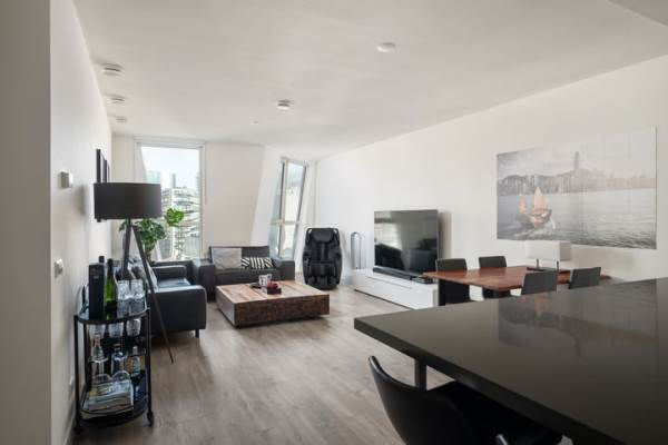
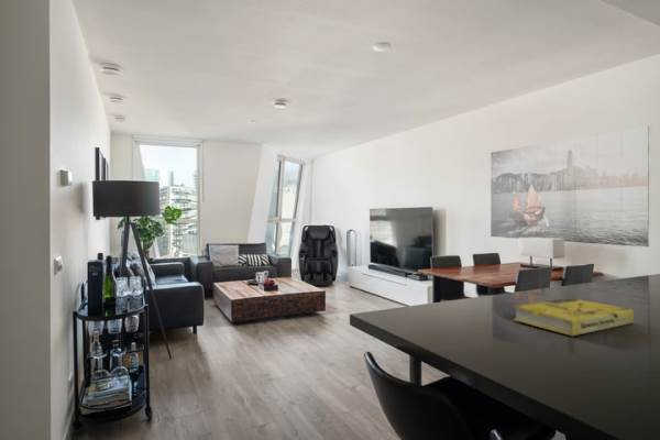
+ book (572, 314)
